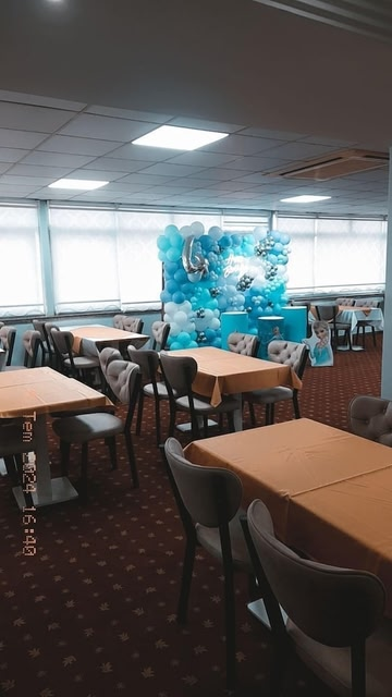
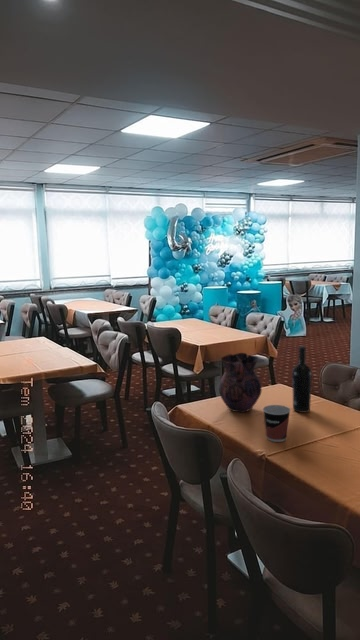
+ vase (240, 383)
+ cup (276, 423)
+ wine bottle (301, 378)
